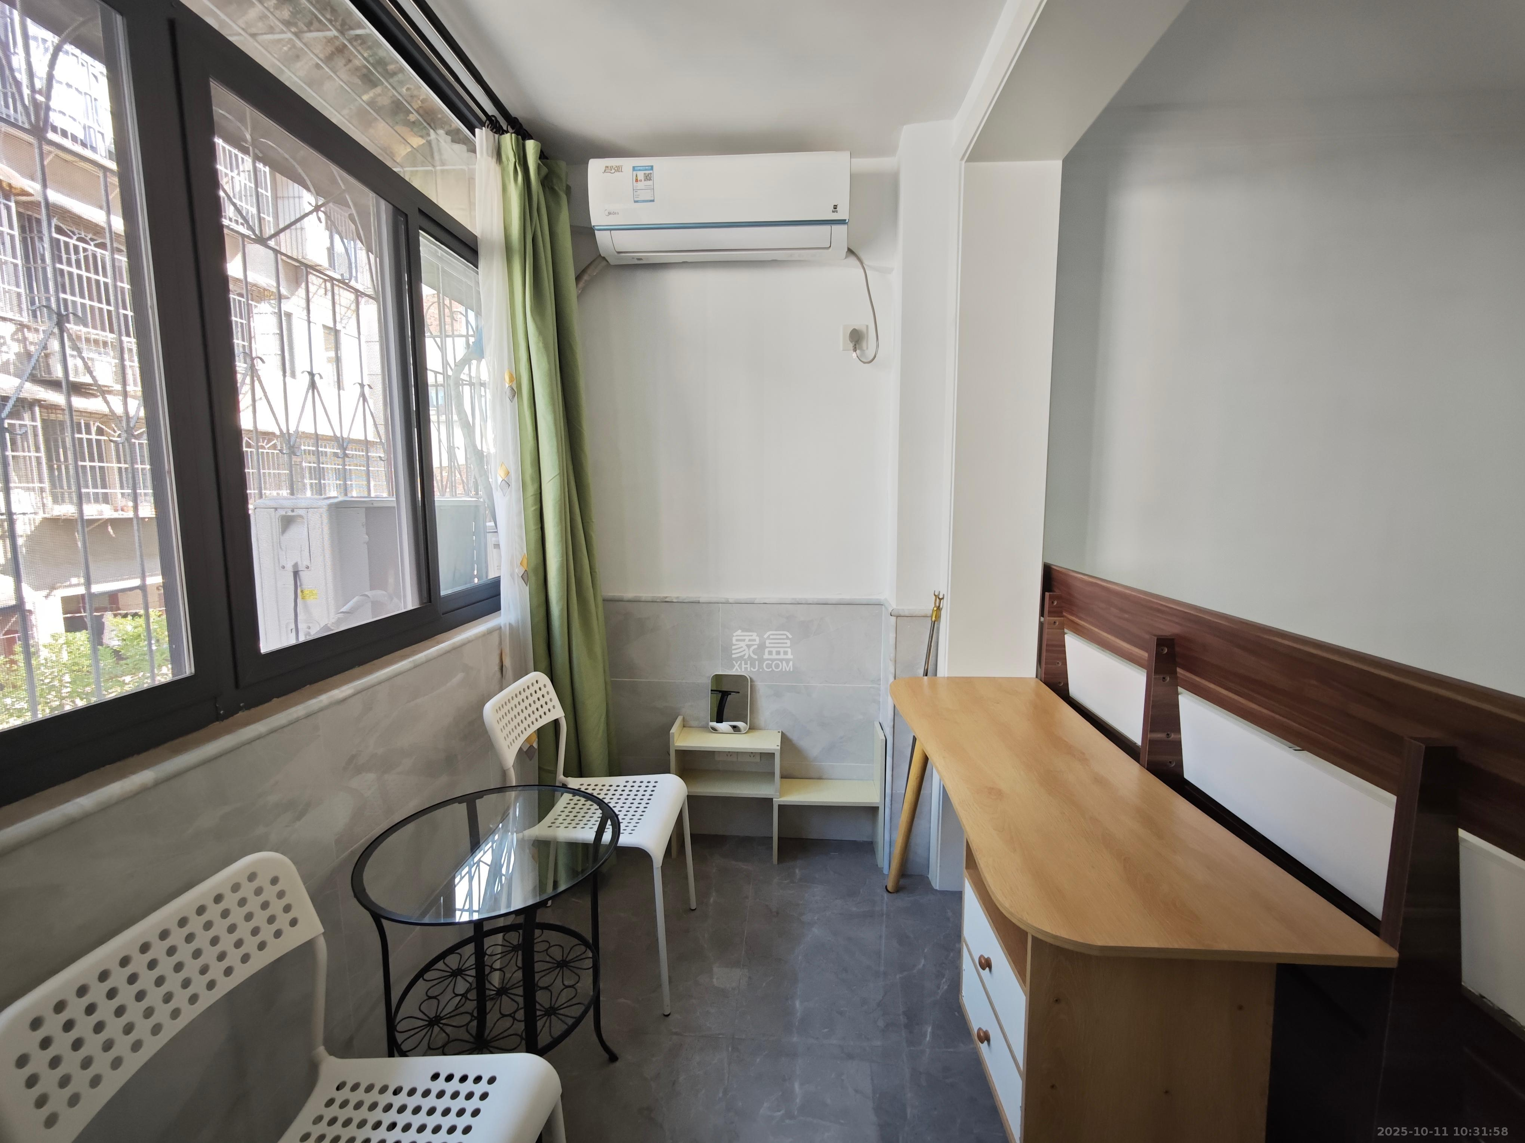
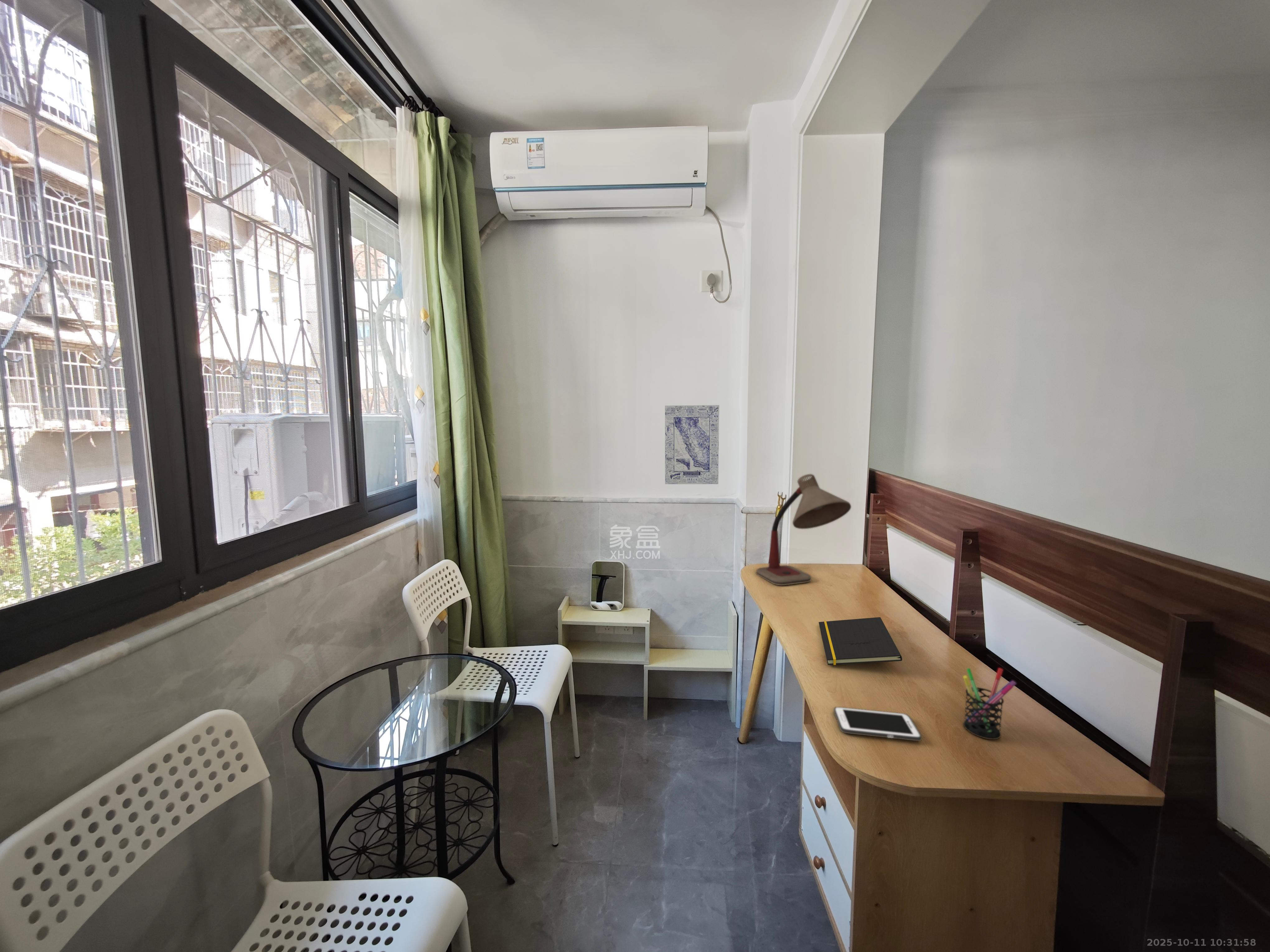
+ desk lamp (800, 529)
+ wall art (692, 445)
+ cell phone (876, 723)
+ notepad (856, 639)
+ pen holder (983, 697)
